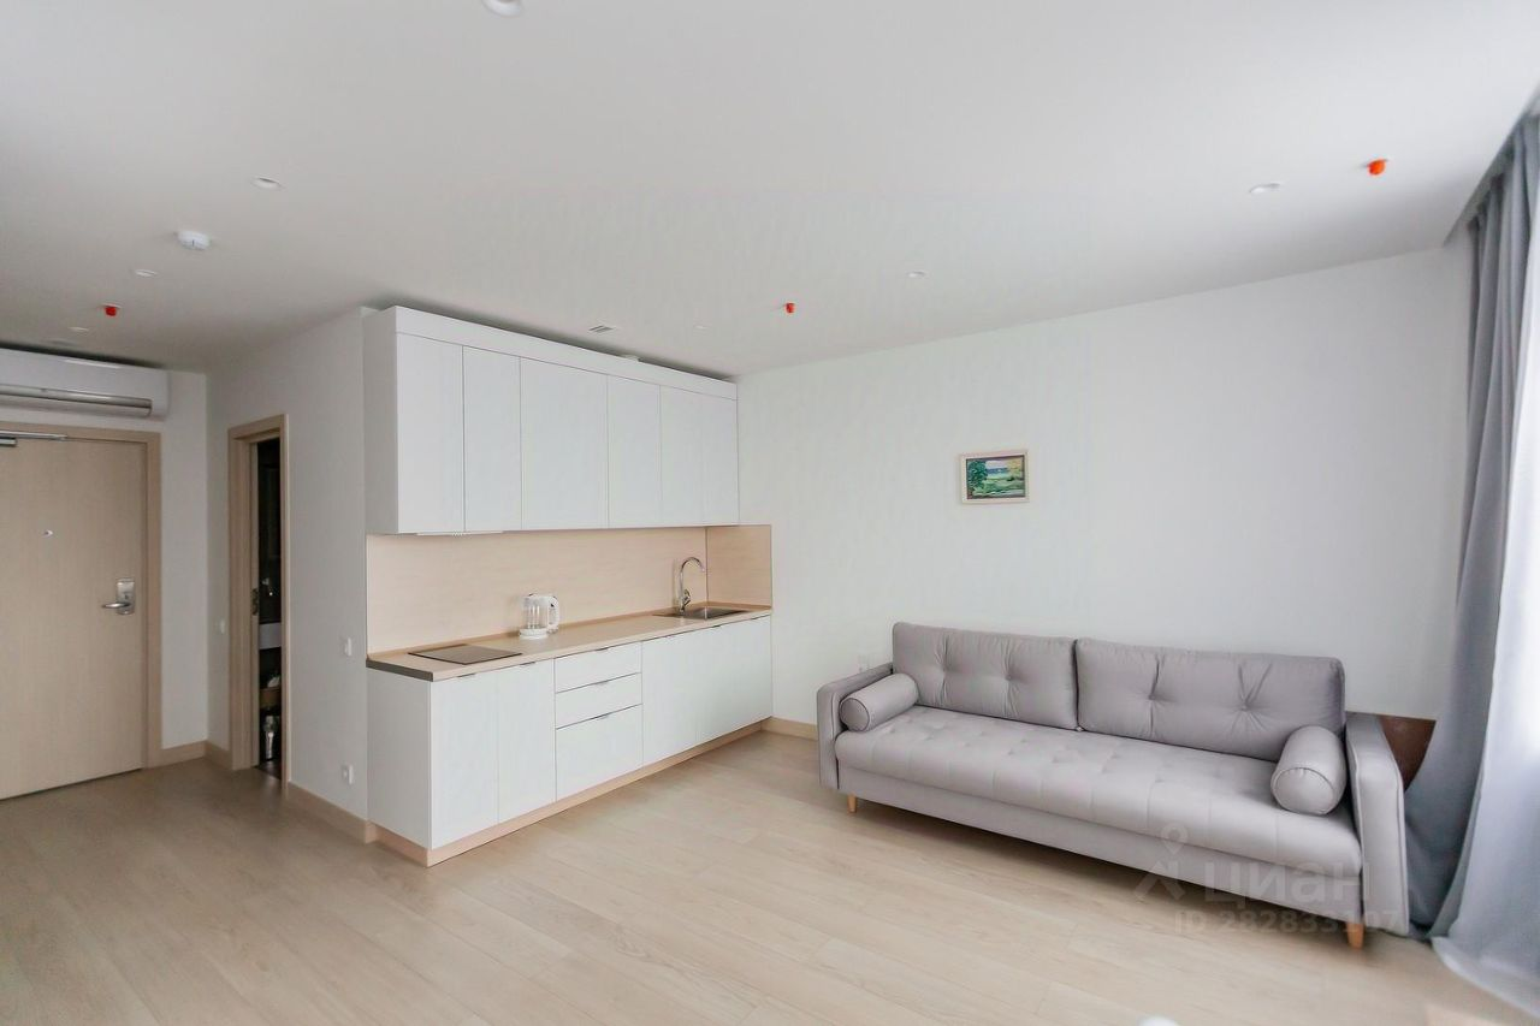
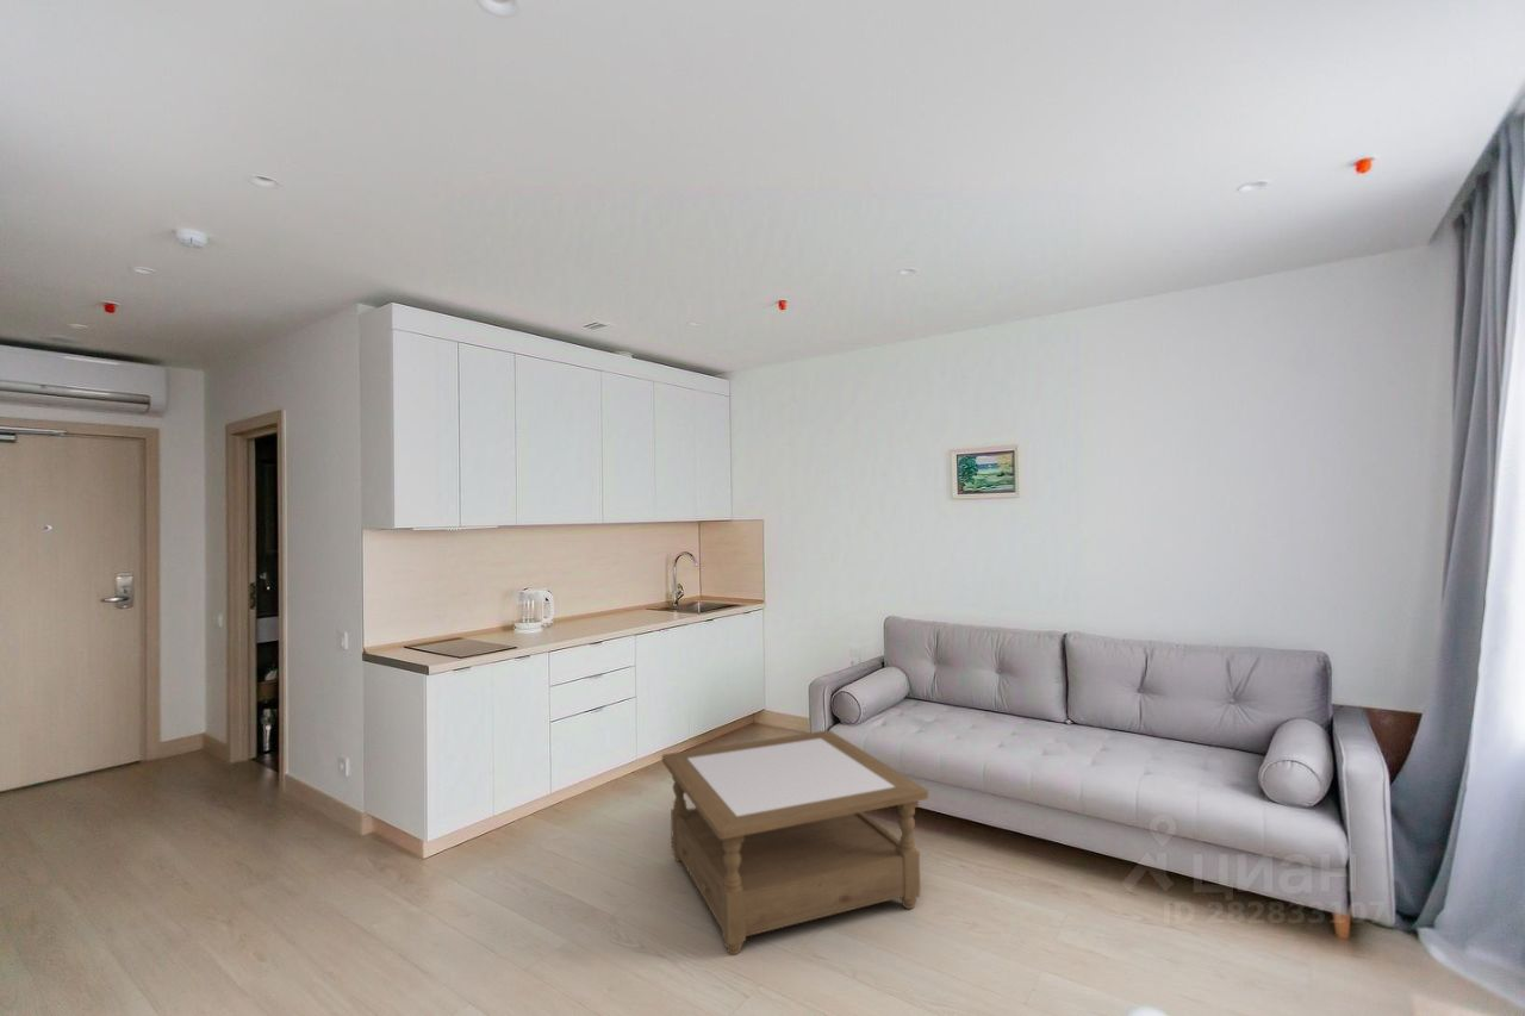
+ coffee table (785, 825)
